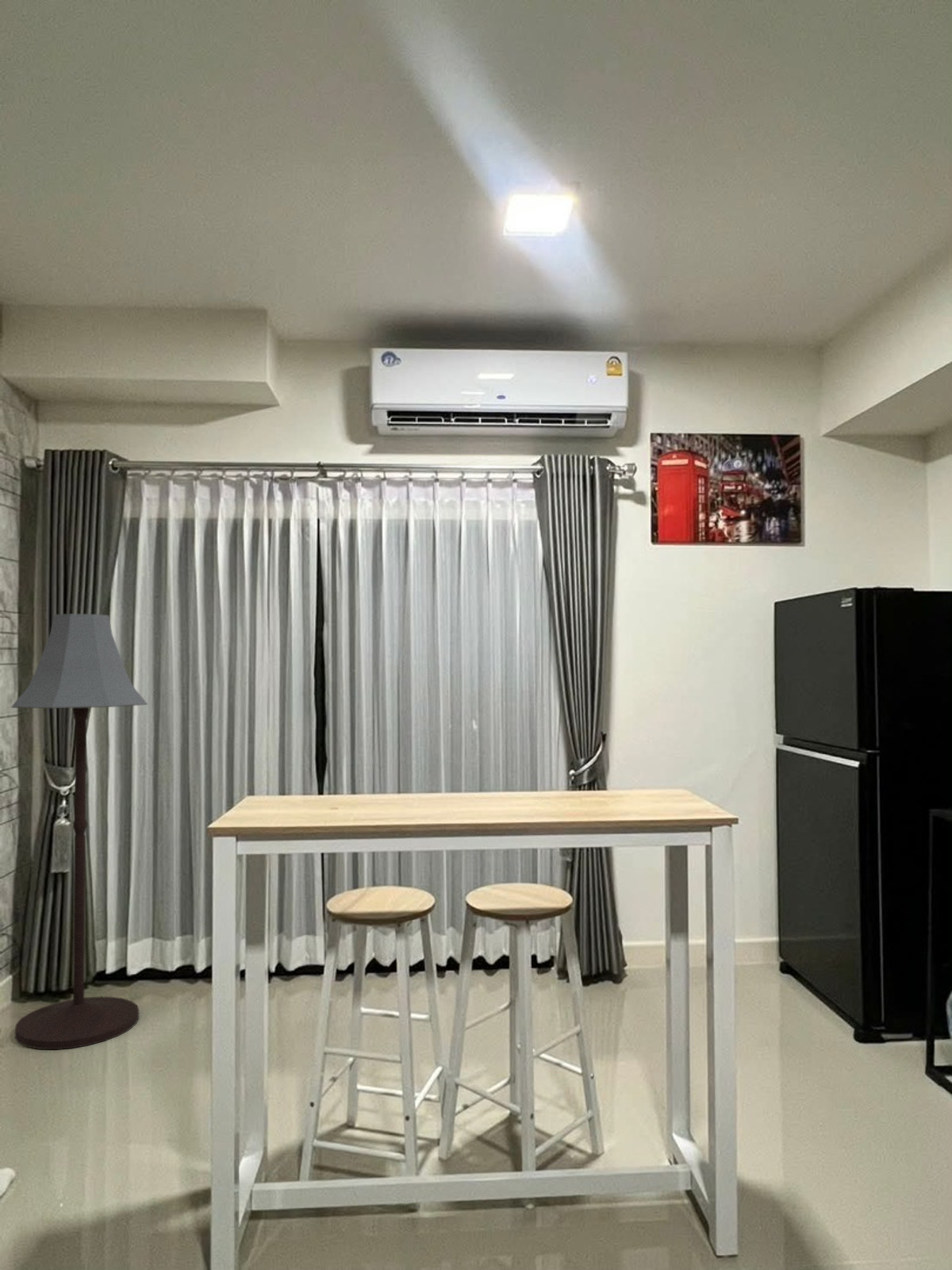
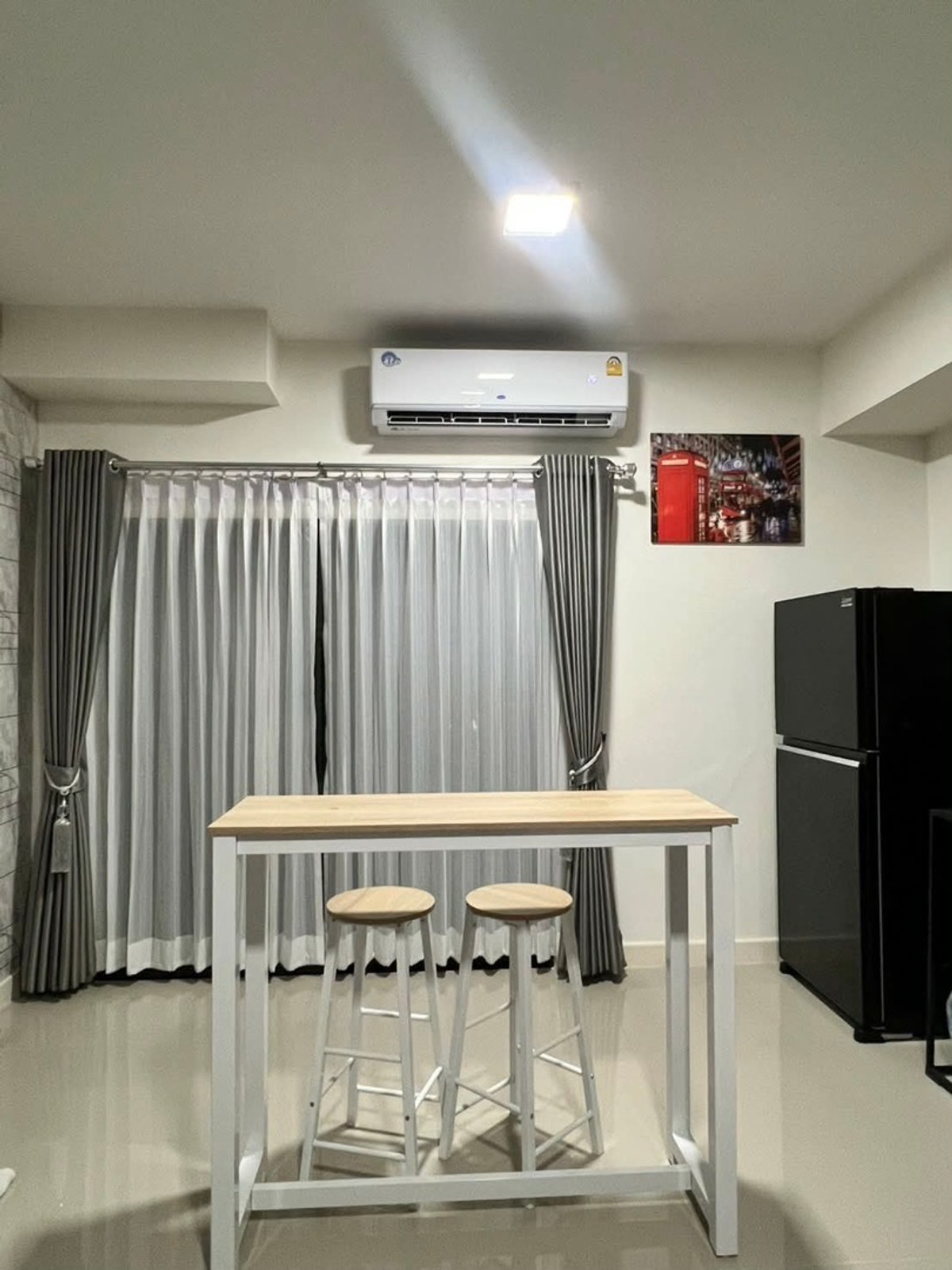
- floor lamp (79, 818)
